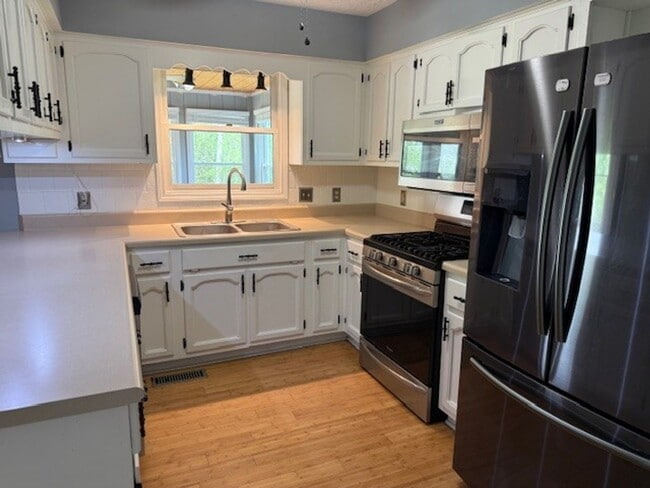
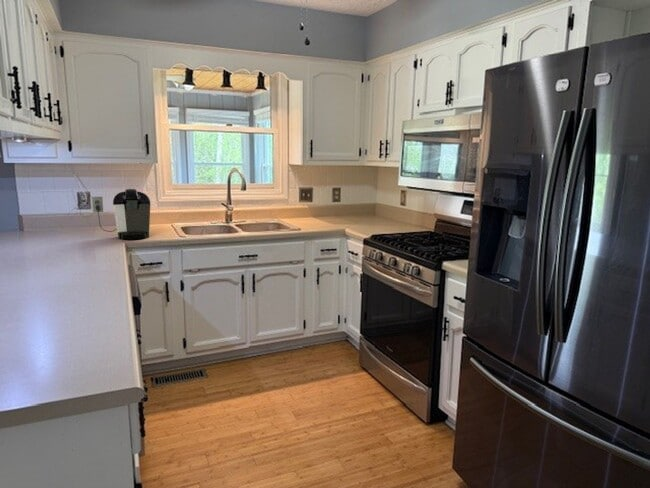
+ coffee maker (122, 213)
